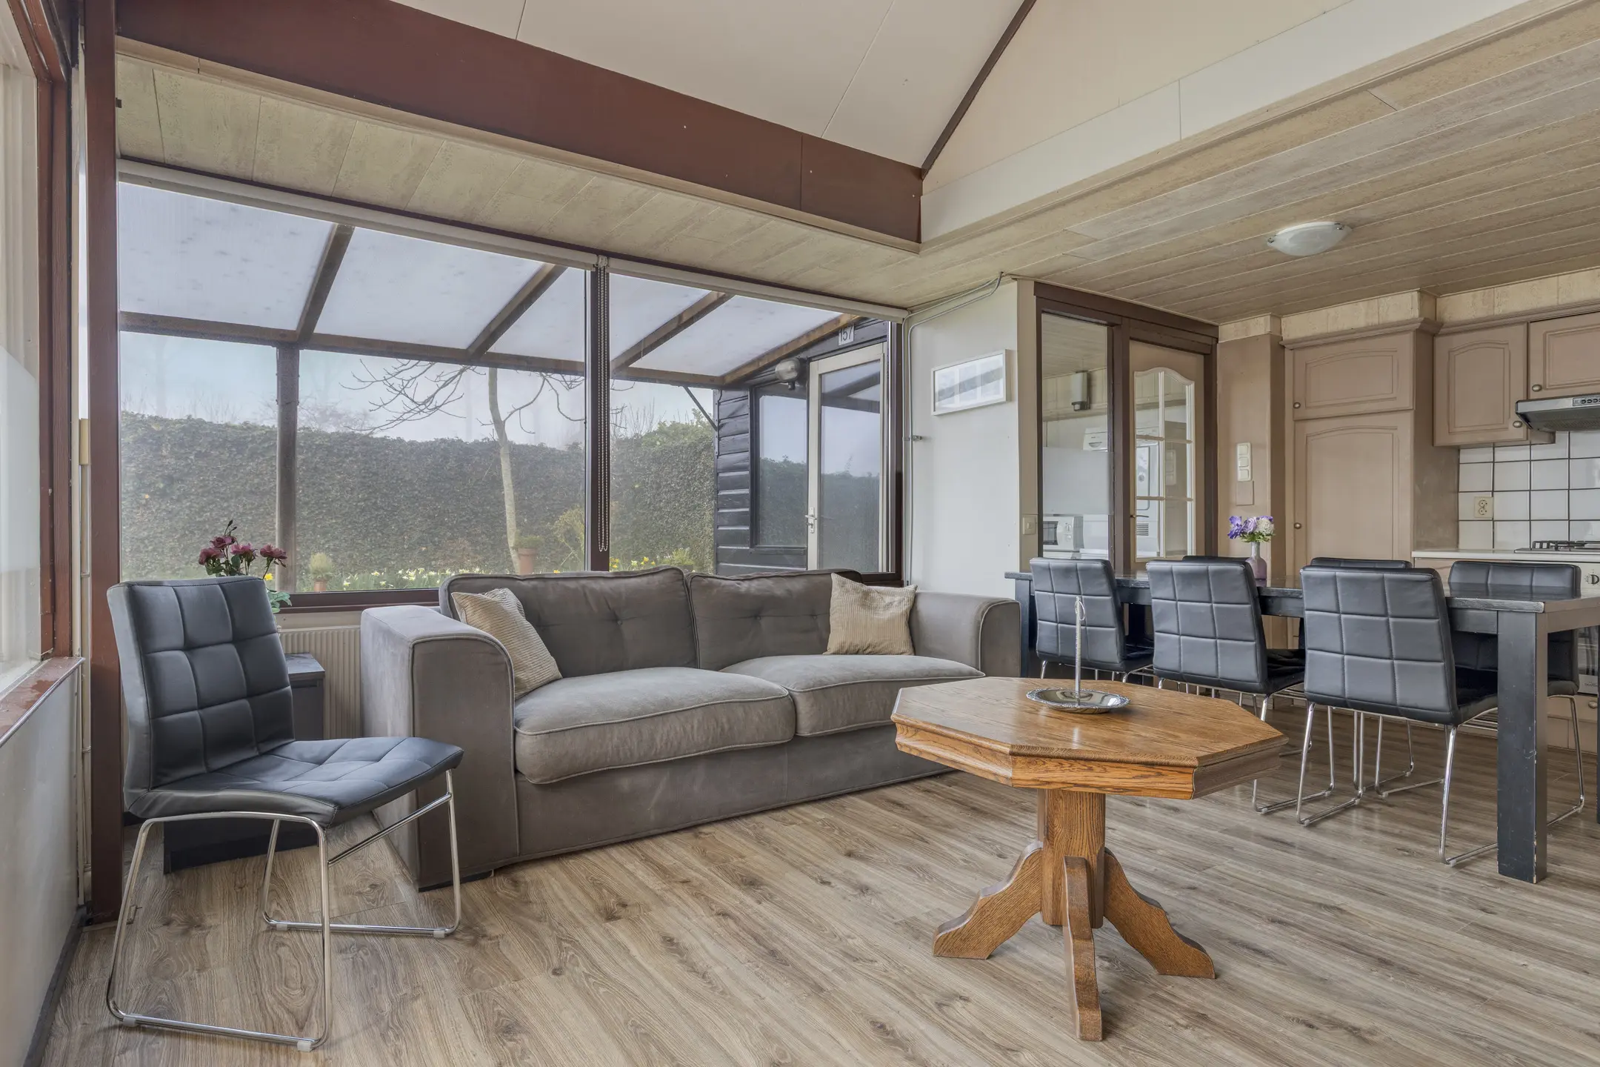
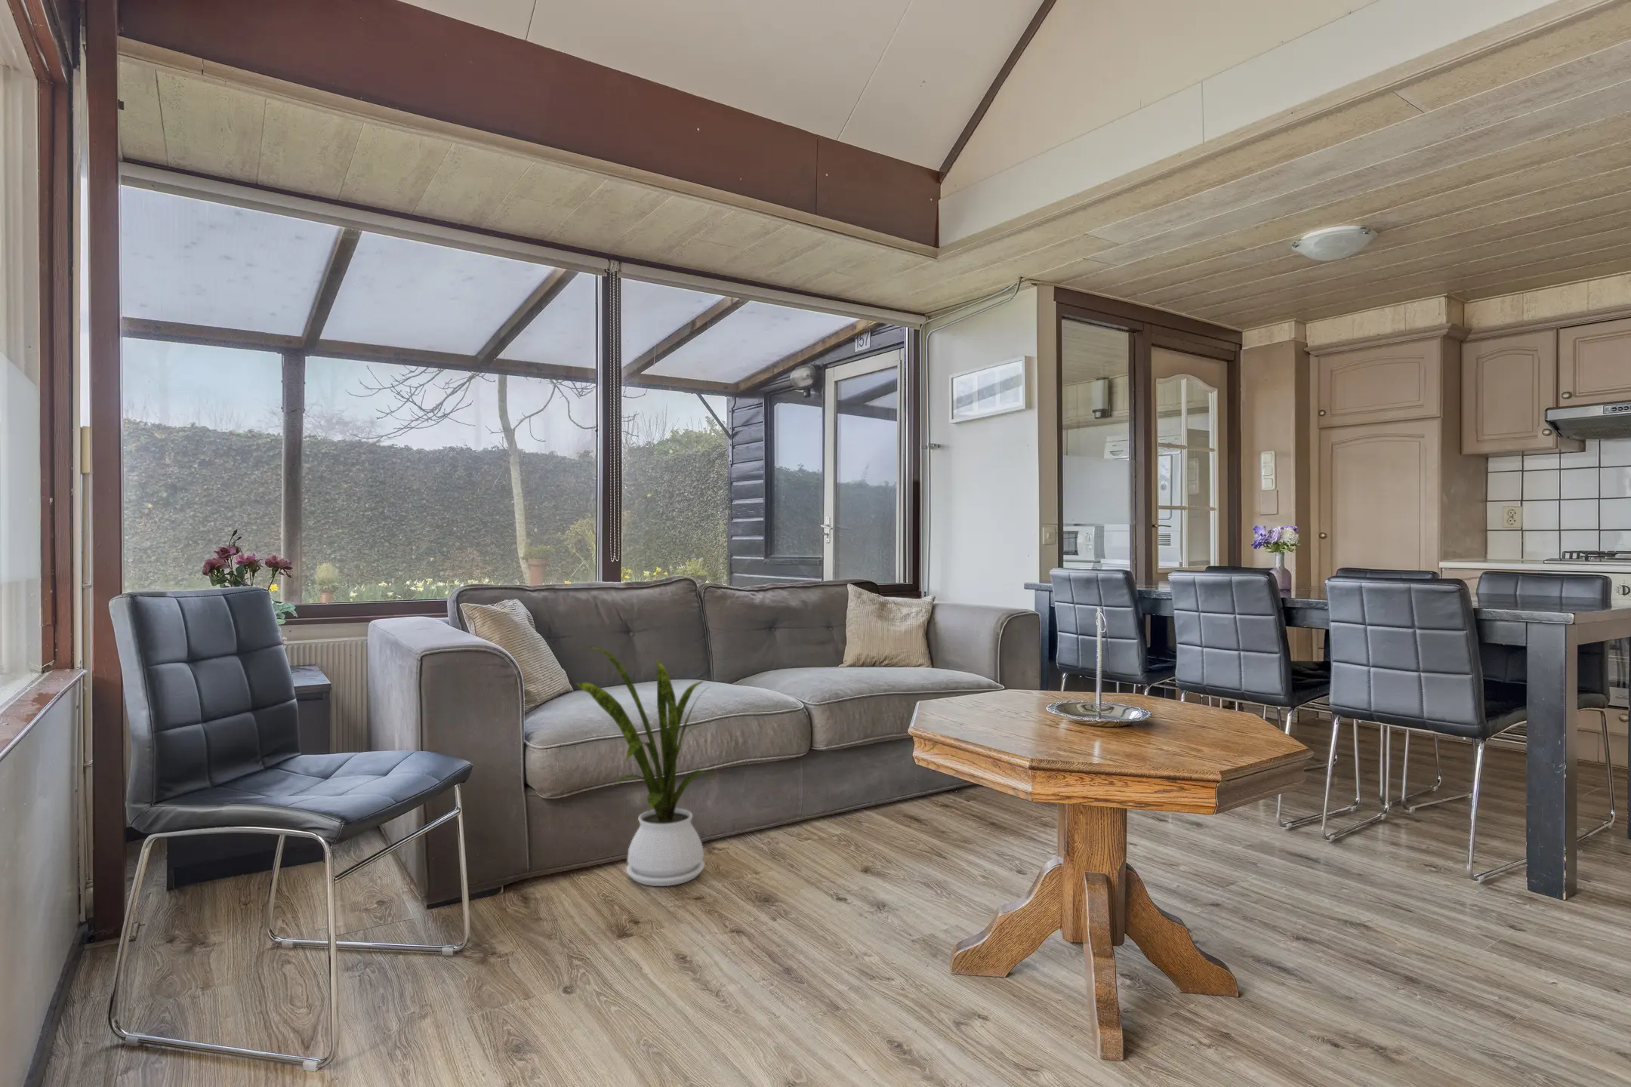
+ house plant (654, 757)
